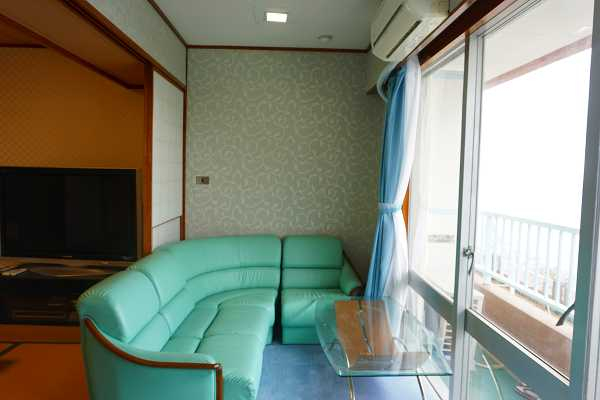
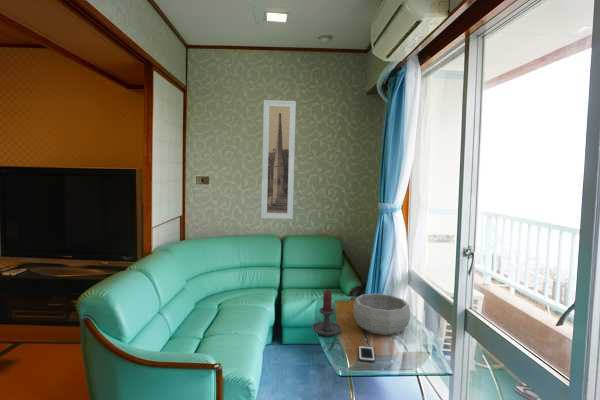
+ candle holder (327, 308)
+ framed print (278, 160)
+ cell phone (366, 353)
+ decorative bowl (381, 314)
